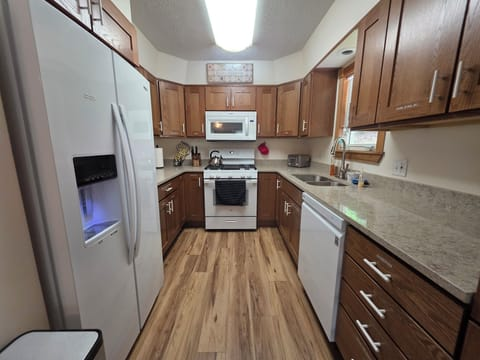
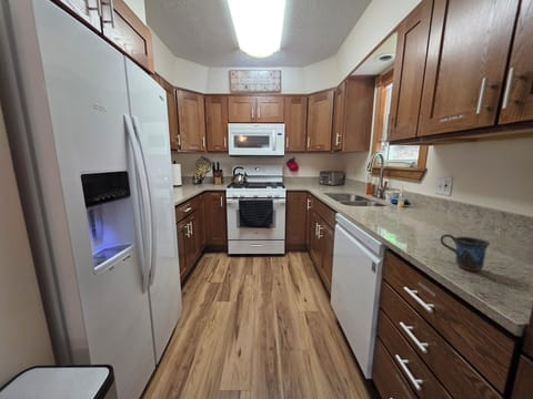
+ mug (463, 250)
